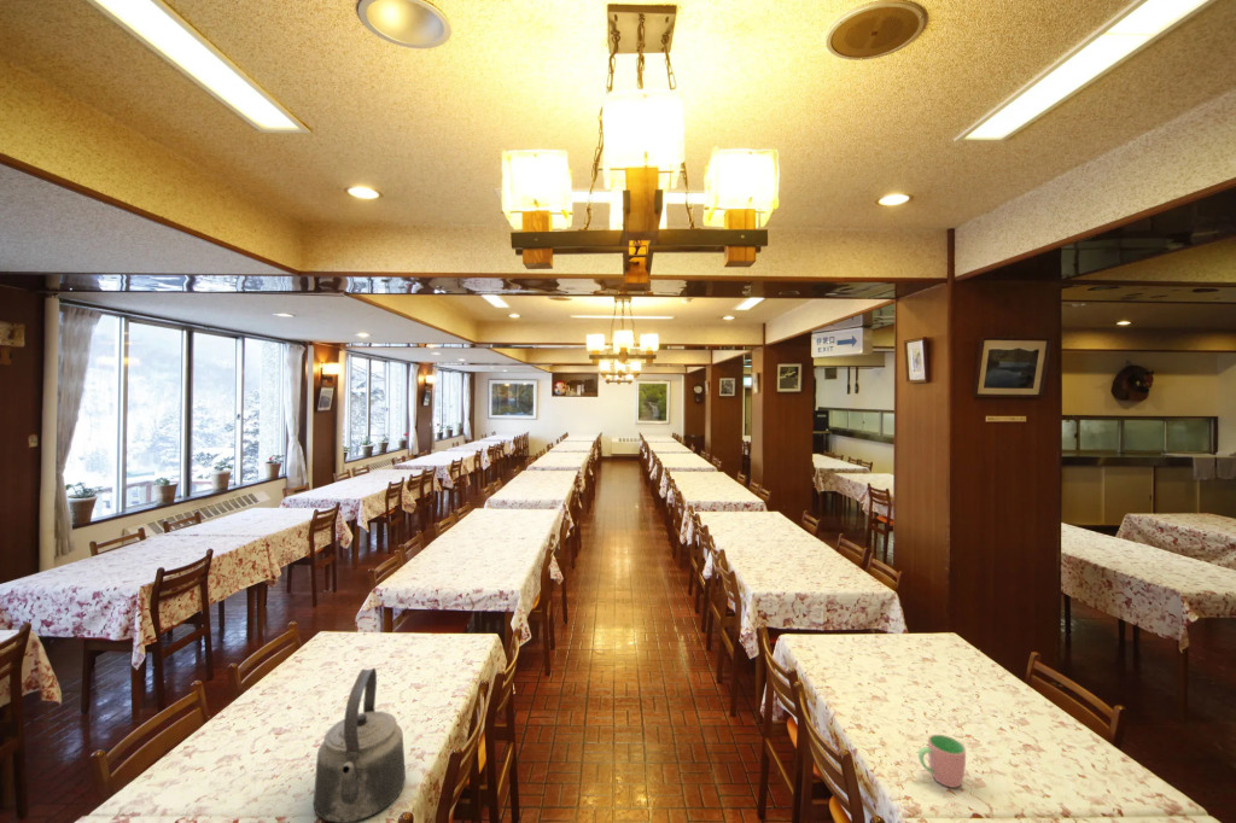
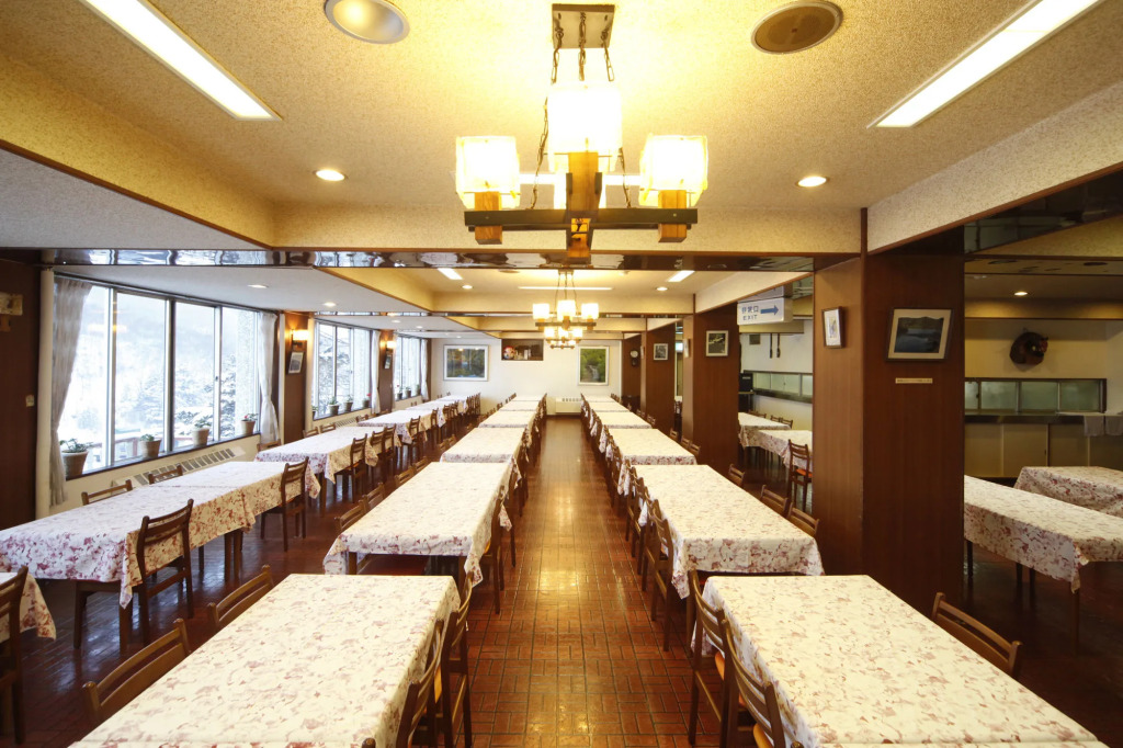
- cup (940, 761)
- kettle (358, 741)
